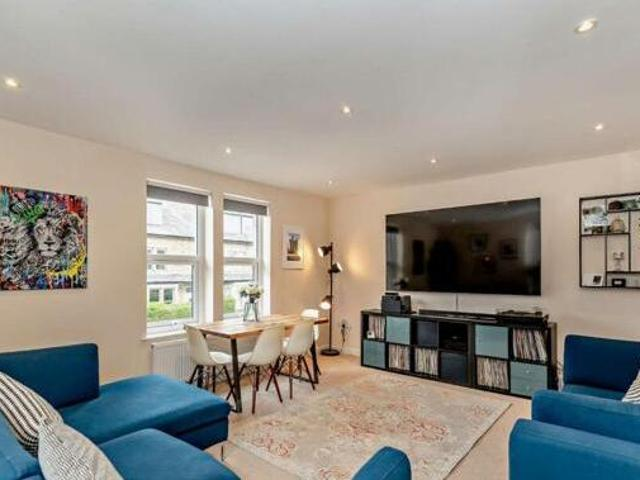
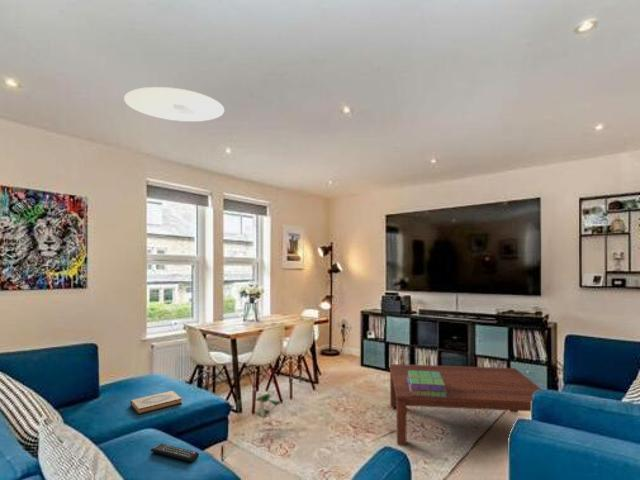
+ ceiling light (176, 102)
+ coffee table (462, 403)
+ remote control (174, 452)
+ stack of books (425, 382)
+ hardback book (156, 401)
+ decorative plant (266, 406)
